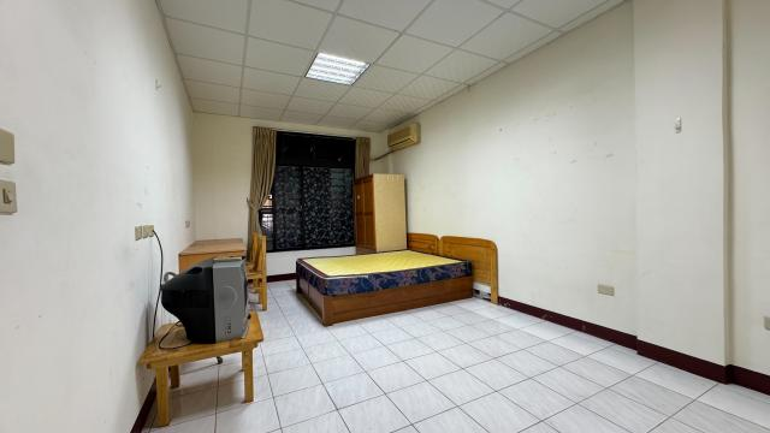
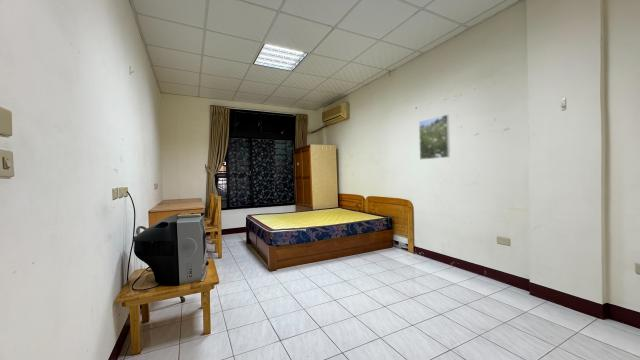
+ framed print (433, 138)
